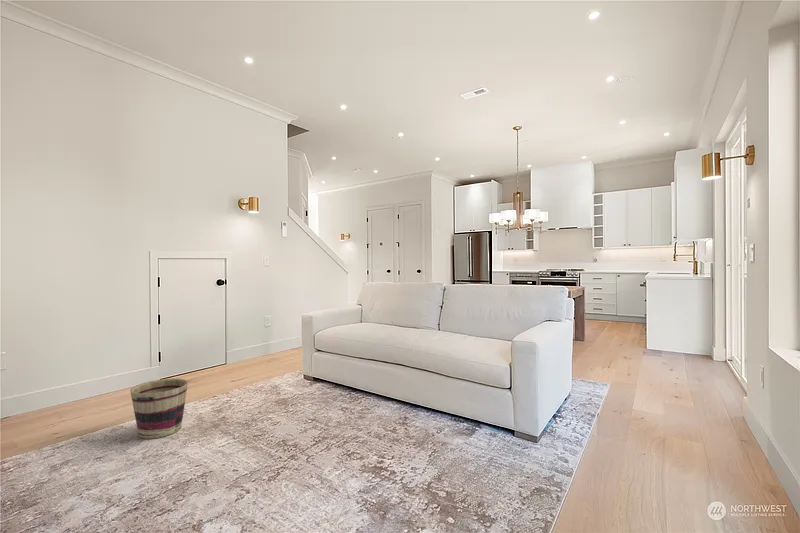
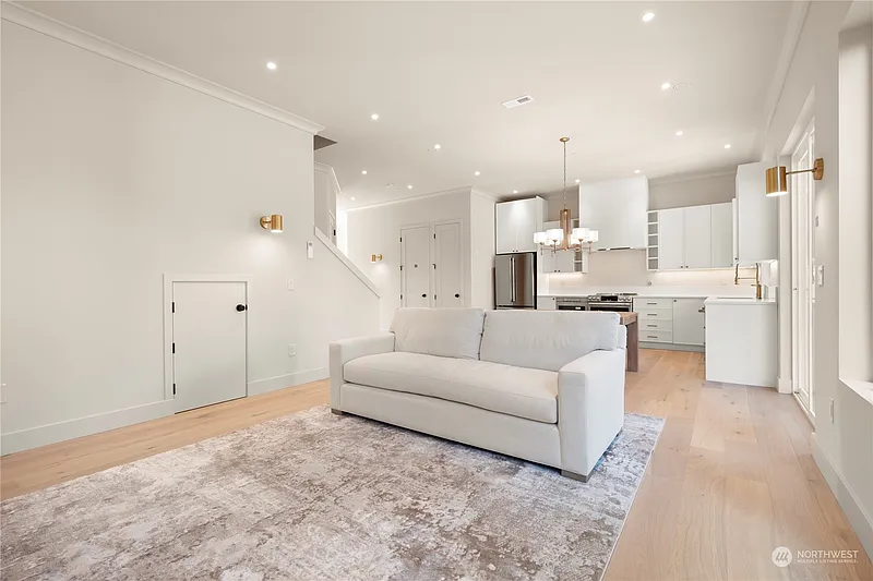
- basket (160, 408)
